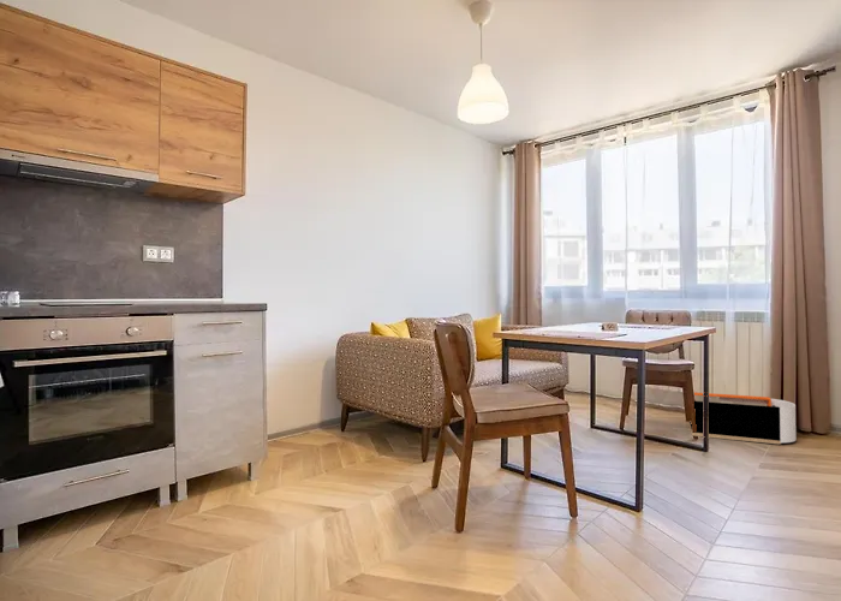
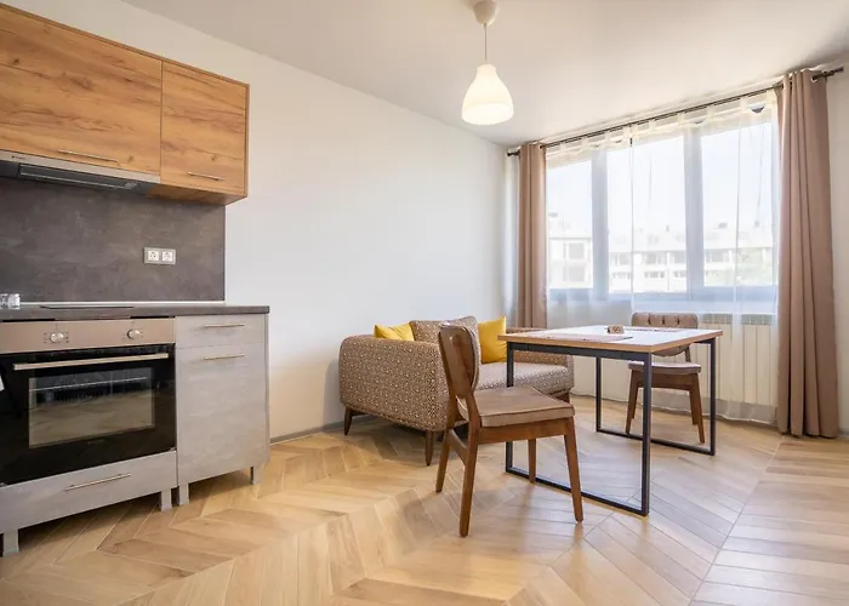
- storage bin (740, 416)
